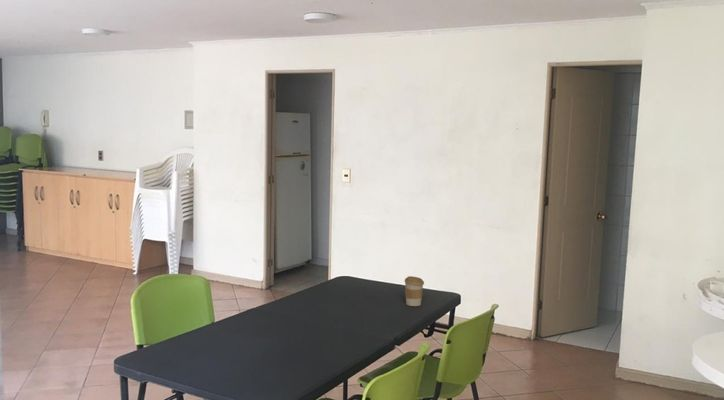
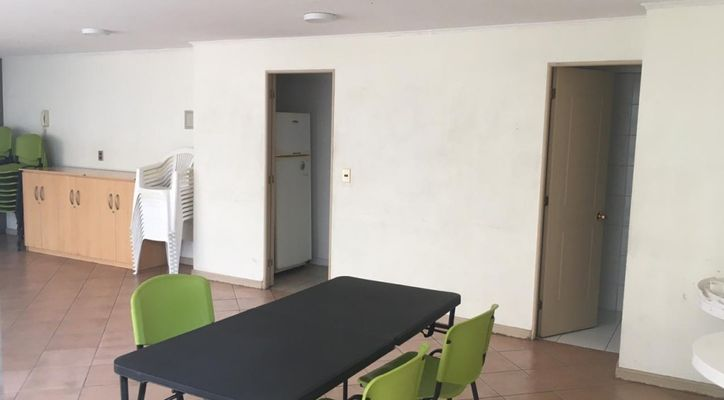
- coffee cup (413, 290)
